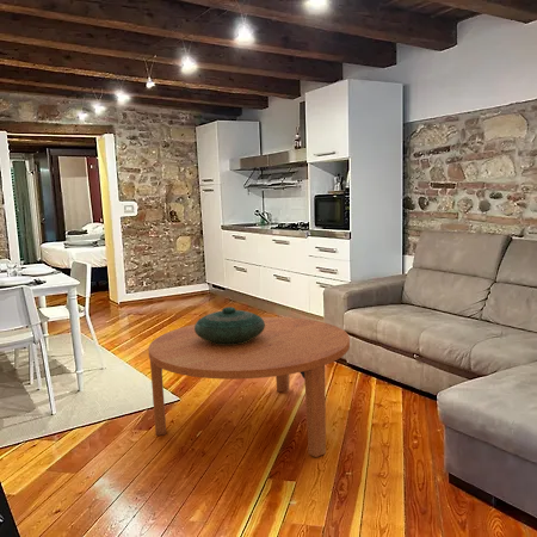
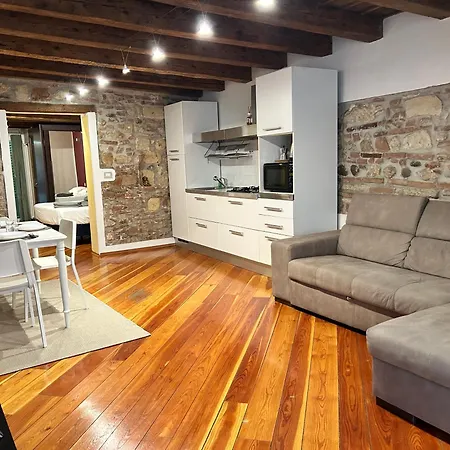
- decorative bowl (229, 322)
- coffee table (251, 377)
